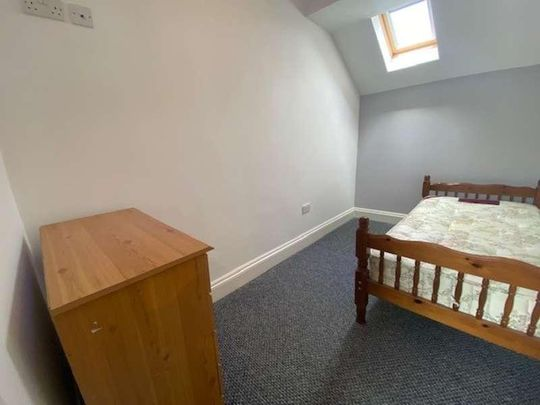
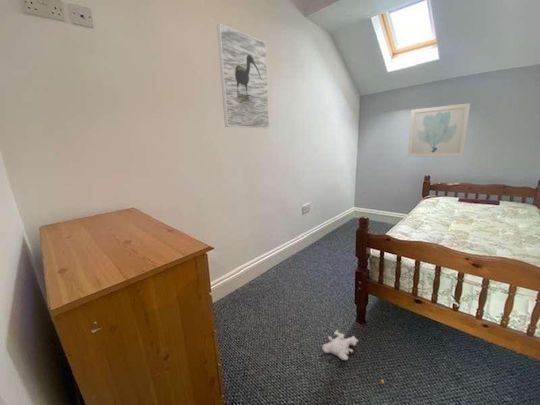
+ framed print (246, 82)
+ wall art (436, 132)
+ plush toy (352, 351)
